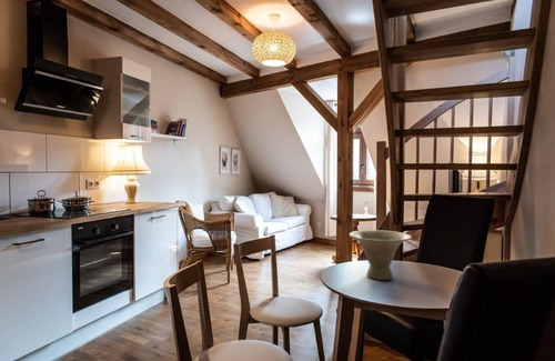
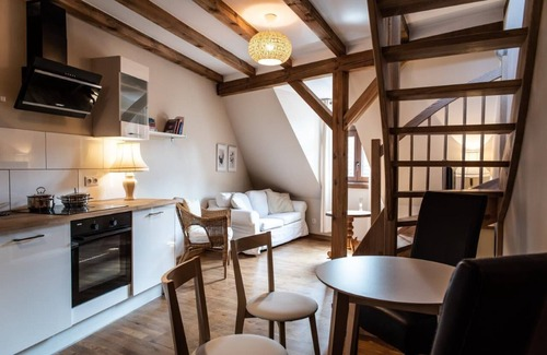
- bowl (379, 255)
